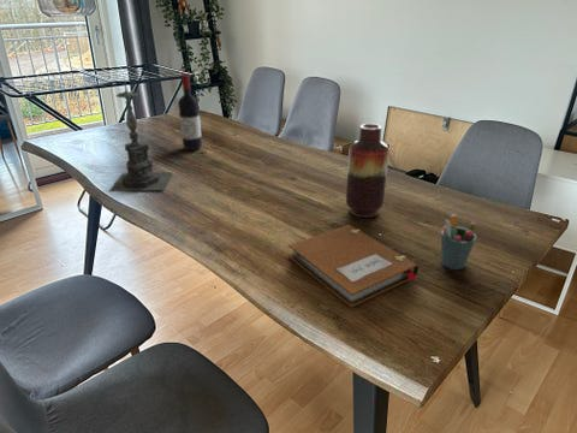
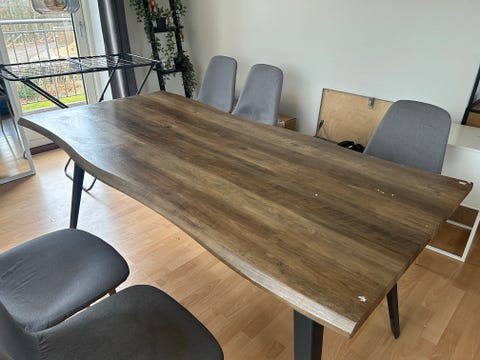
- vase (367, 171)
- notebook (353, 260)
- wine bottle (189, 112)
- candle holder (133, 131)
- pen holder (457, 241)
